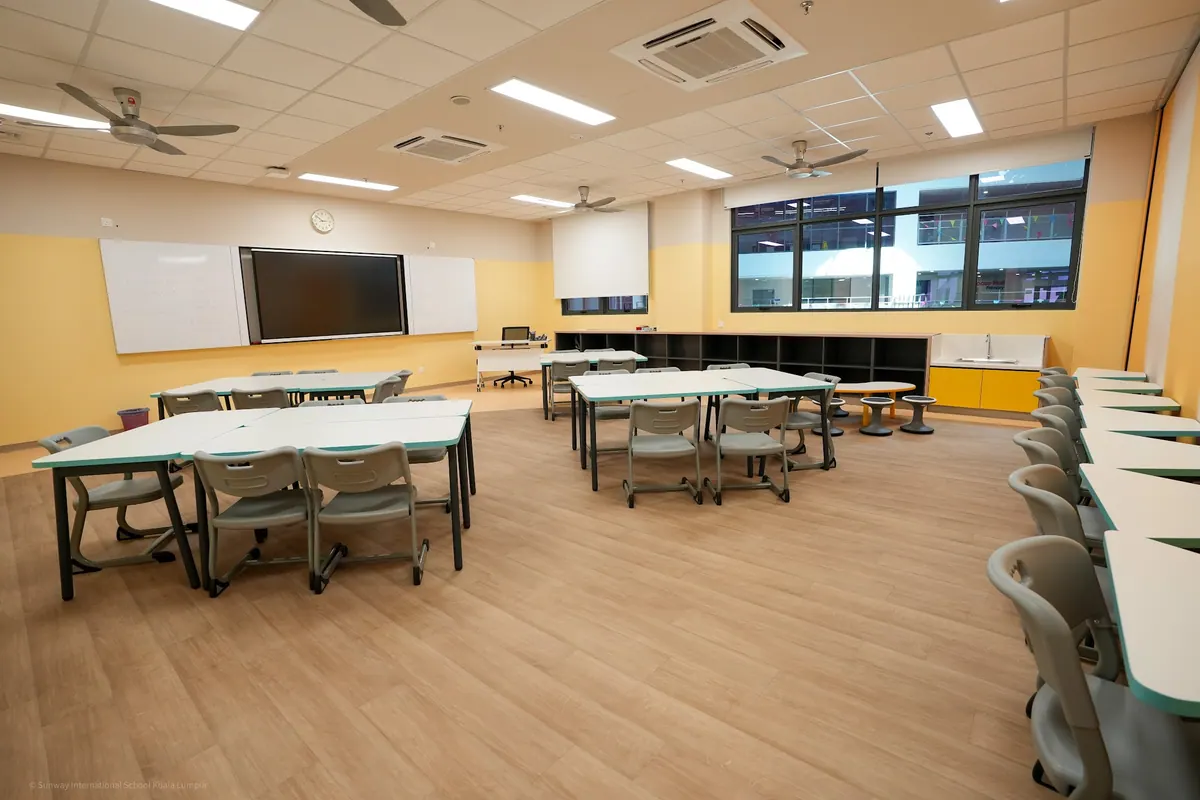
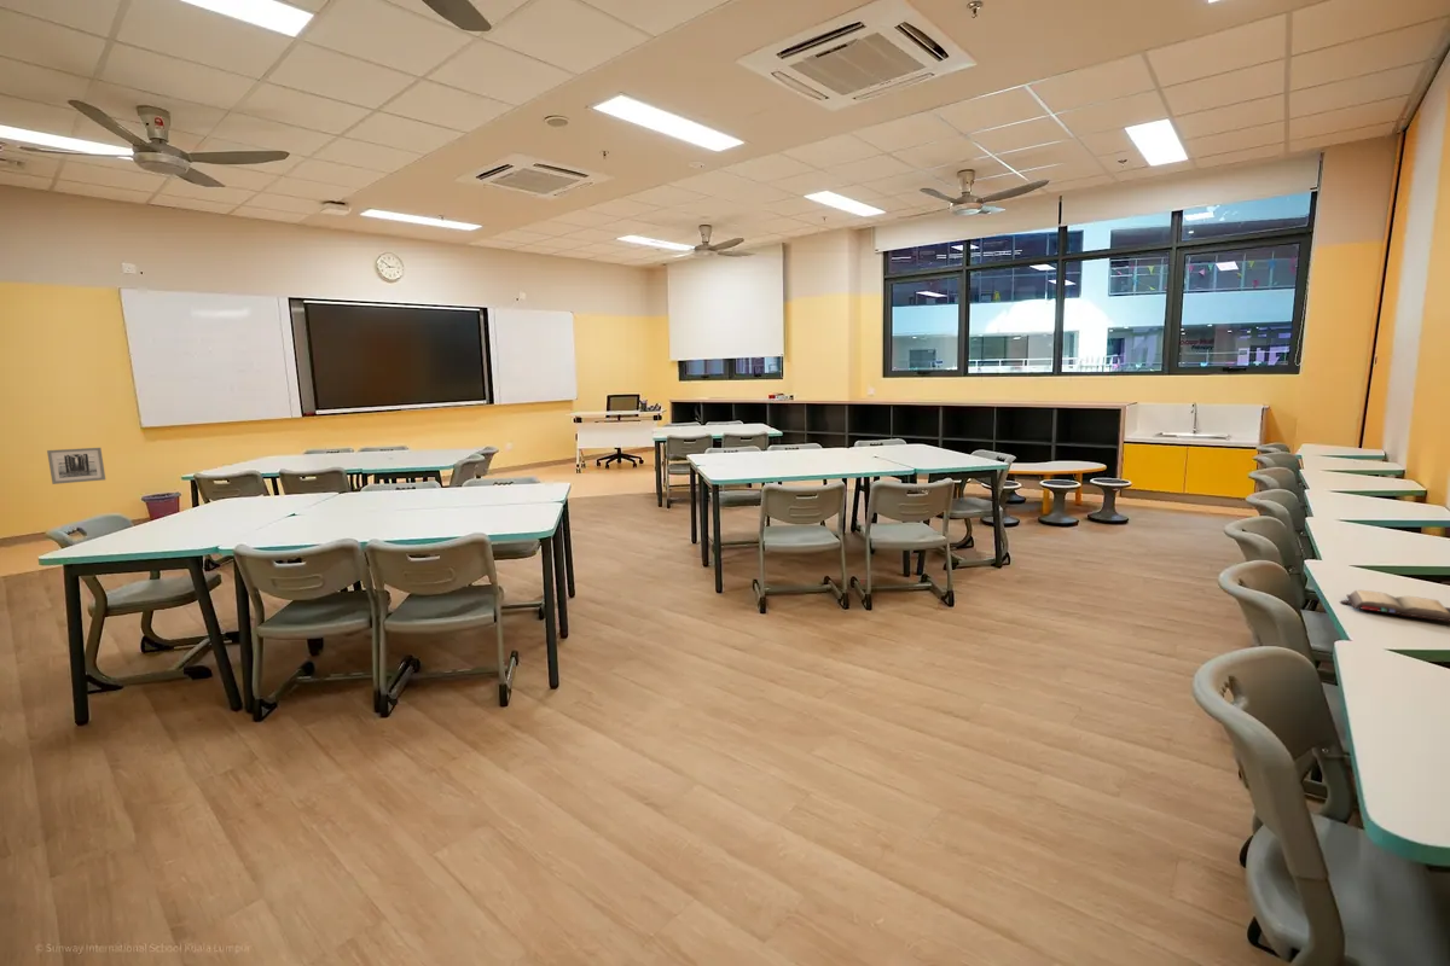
+ hardback book (1400, 605)
+ wall art (76, 465)
